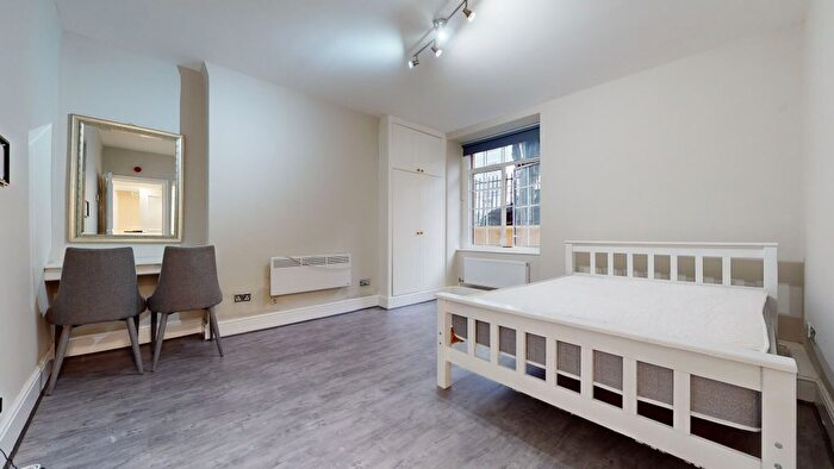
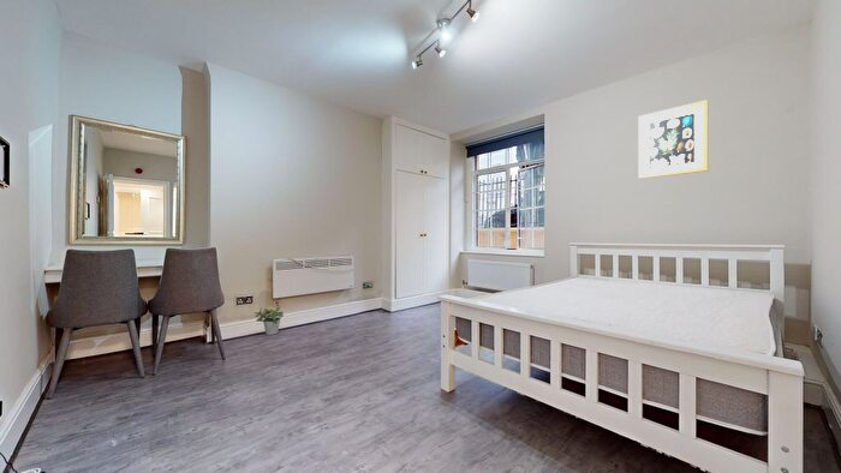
+ potted plant (269, 321)
+ wall art (670, 142)
